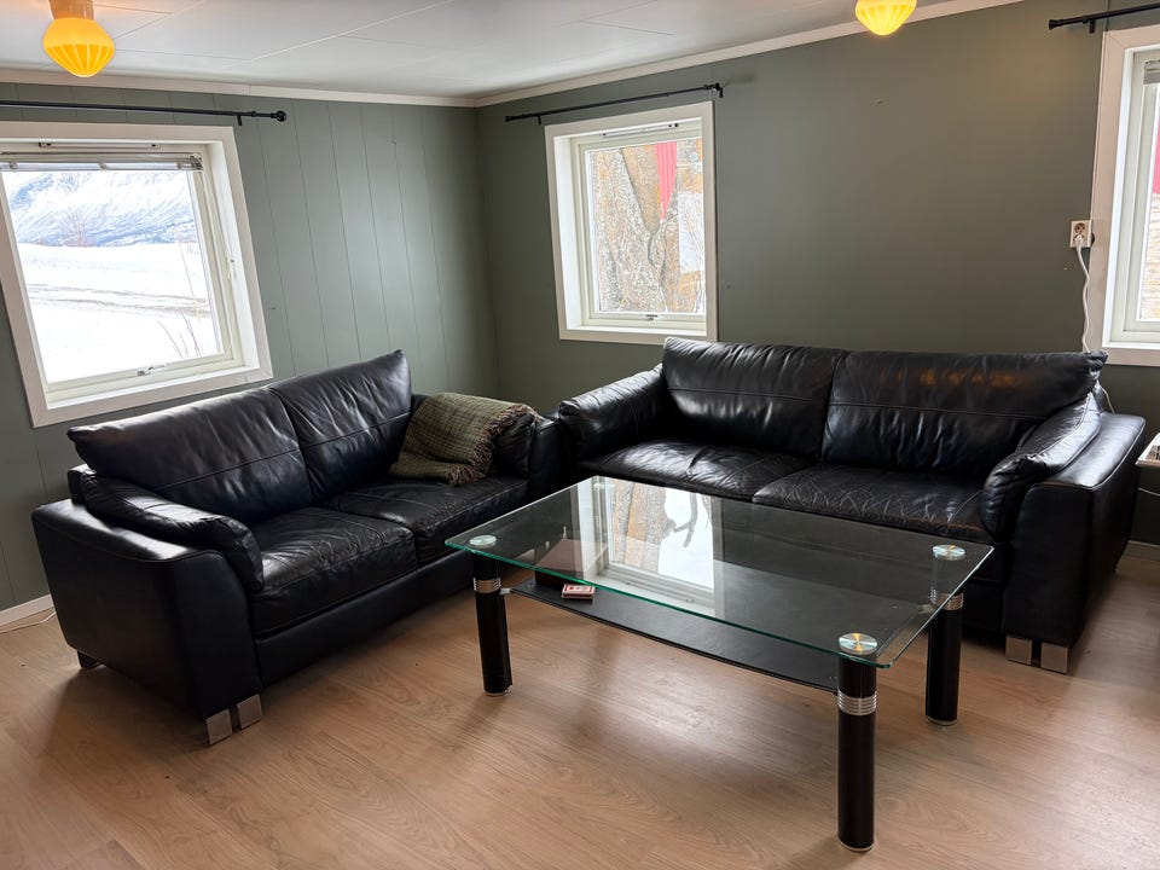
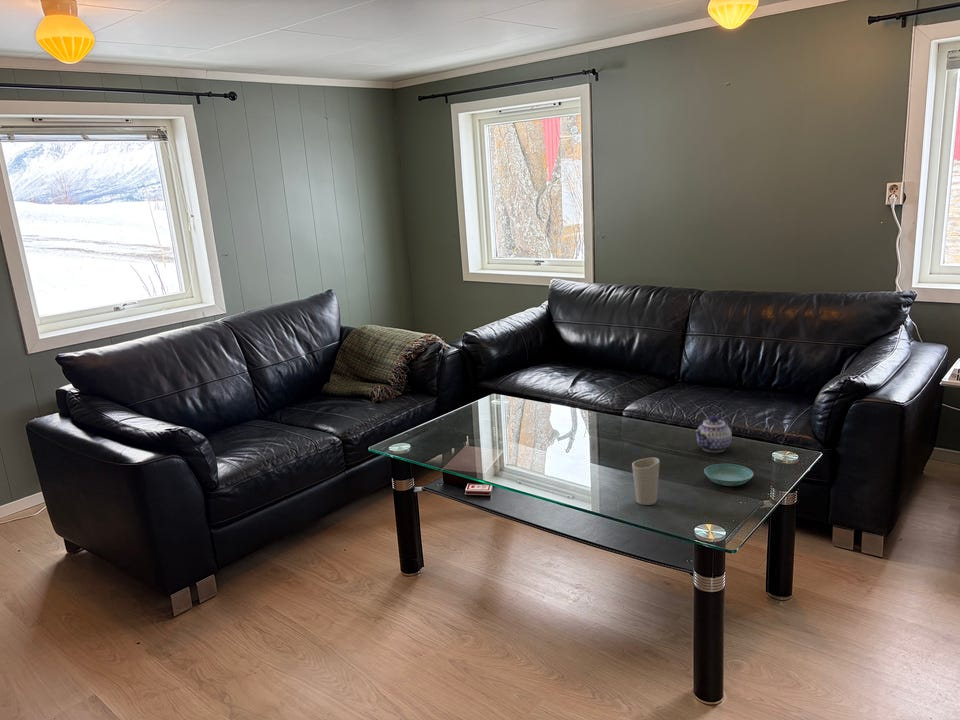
+ teapot (713, 432)
+ saucer (728, 475)
+ cup (646, 480)
